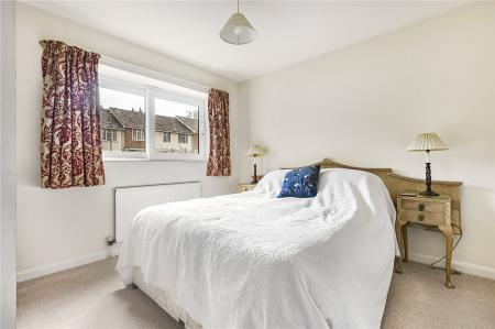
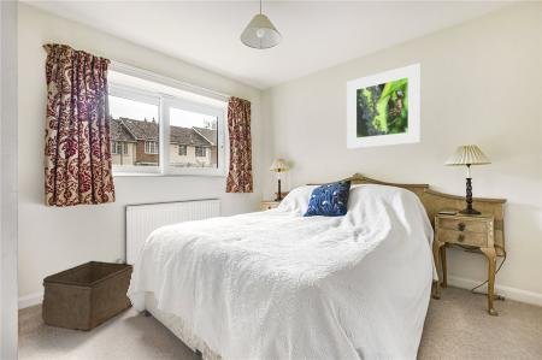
+ storage bin (90, 291)
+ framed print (381, 110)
